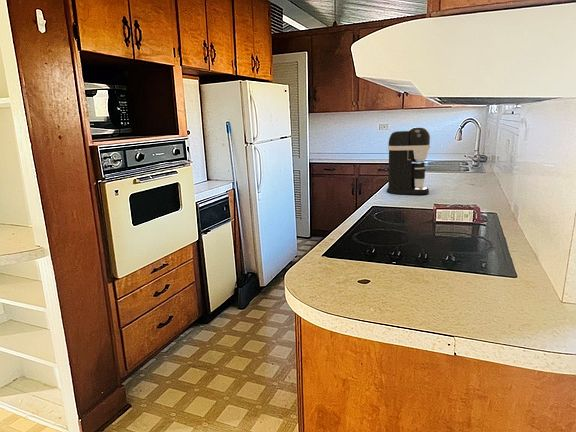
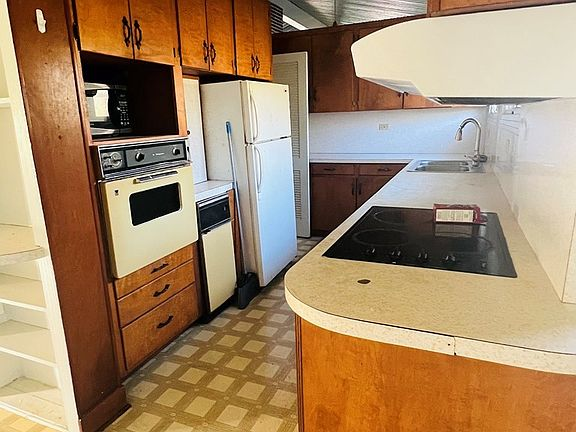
- coffee maker (408, 160)
